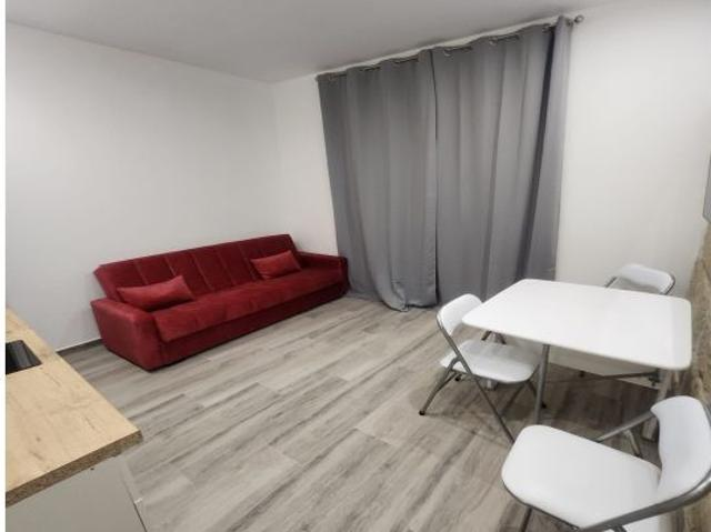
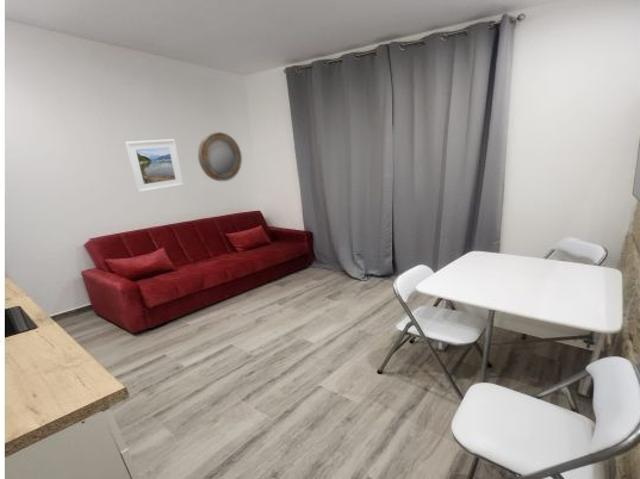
+ home mirror (221, 157)
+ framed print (156, 165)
